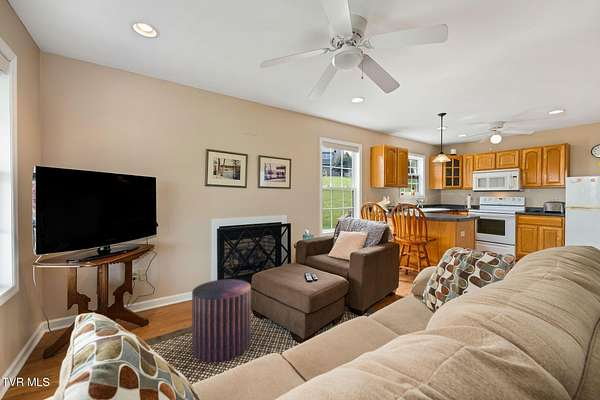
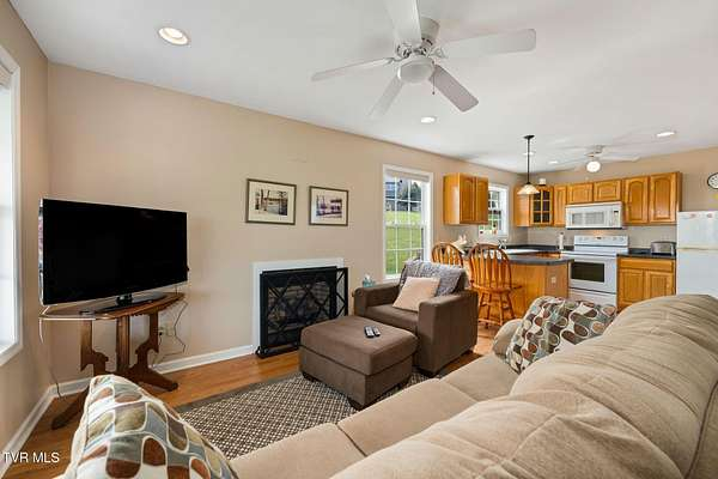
- pouf (222, 316)
